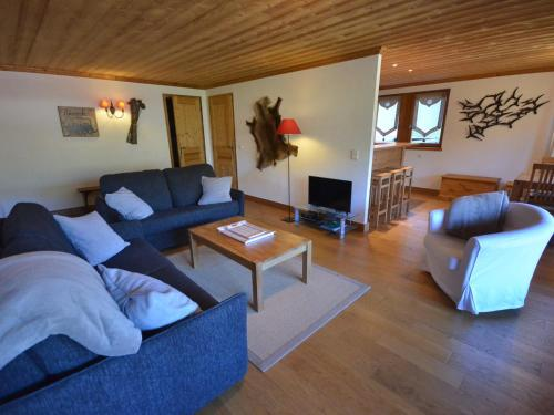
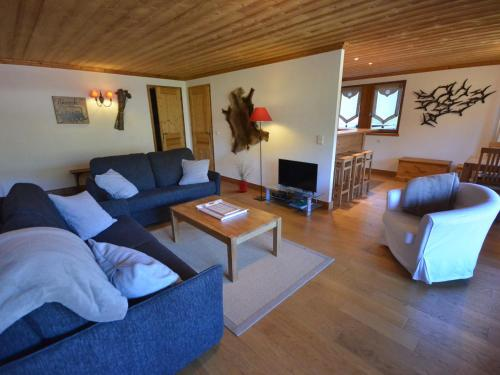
+ house plant (242, 174)
